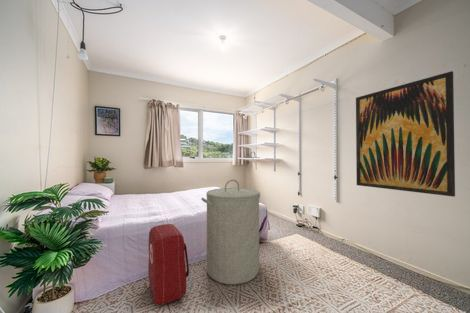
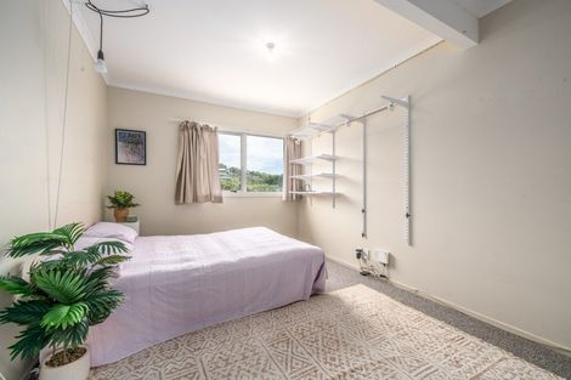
- laundry hamper (233, 223)
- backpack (169, 259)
- wall art (396, 138)
